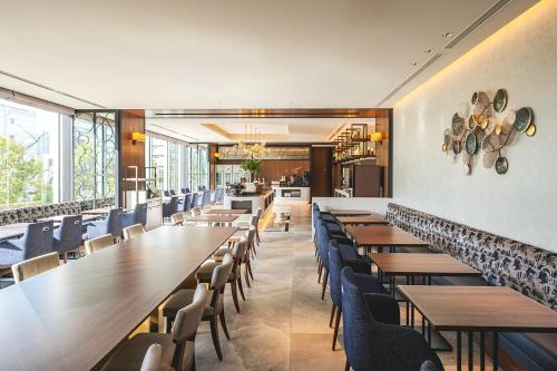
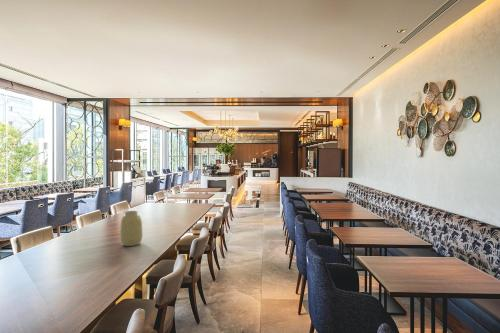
+ vase (131, 227)
